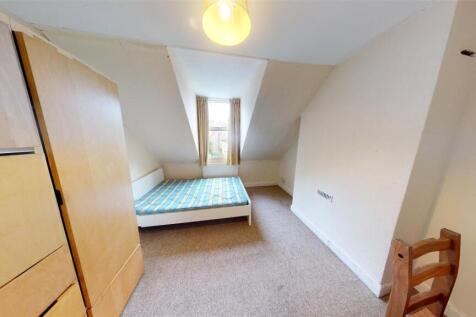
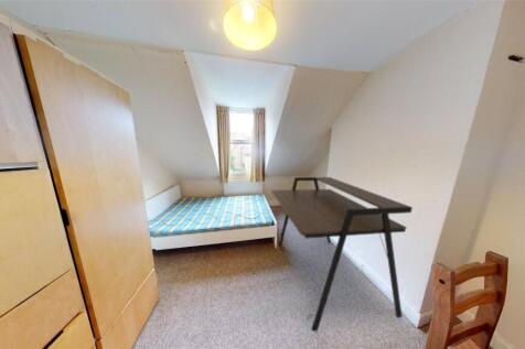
+ desk (322, 232)
